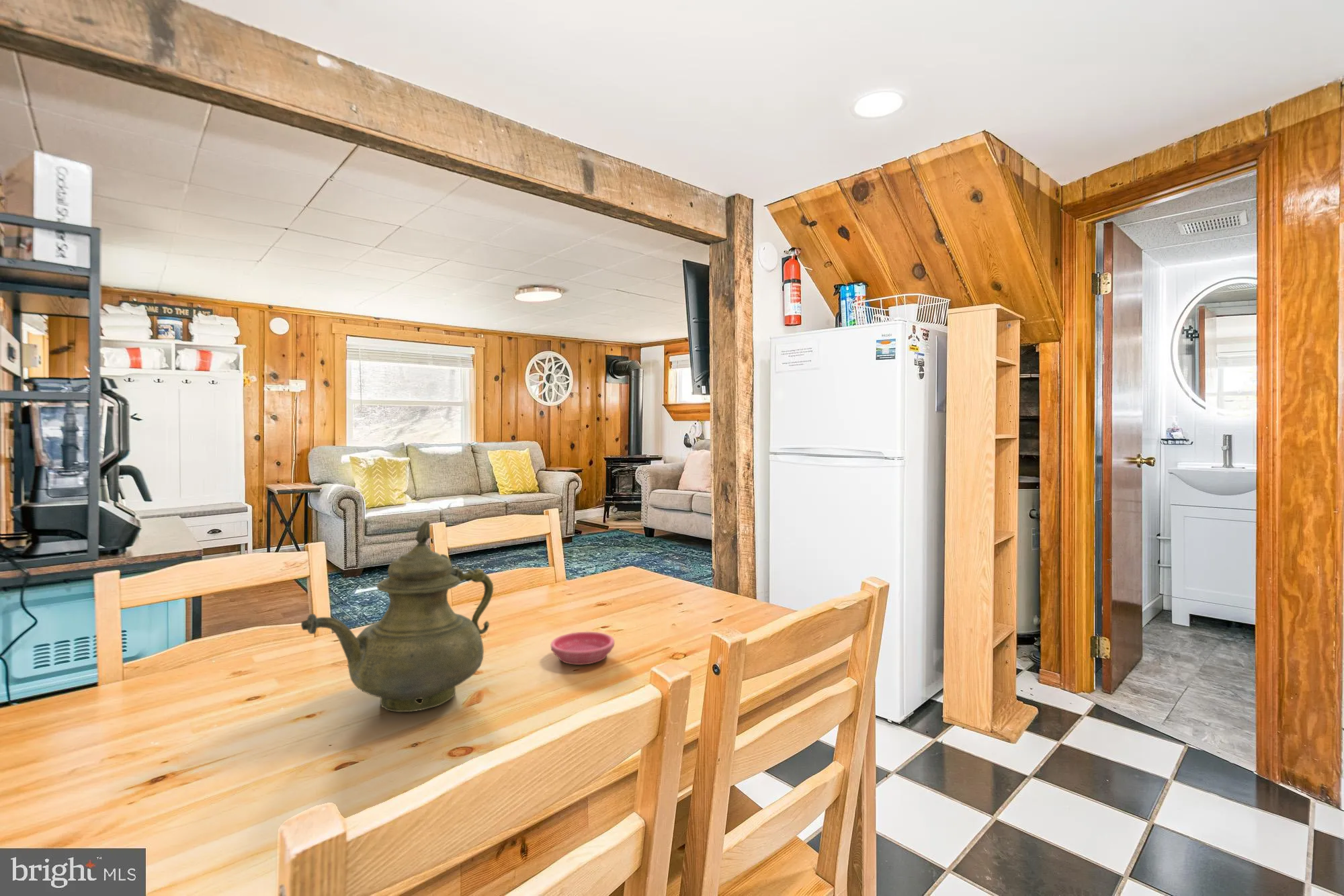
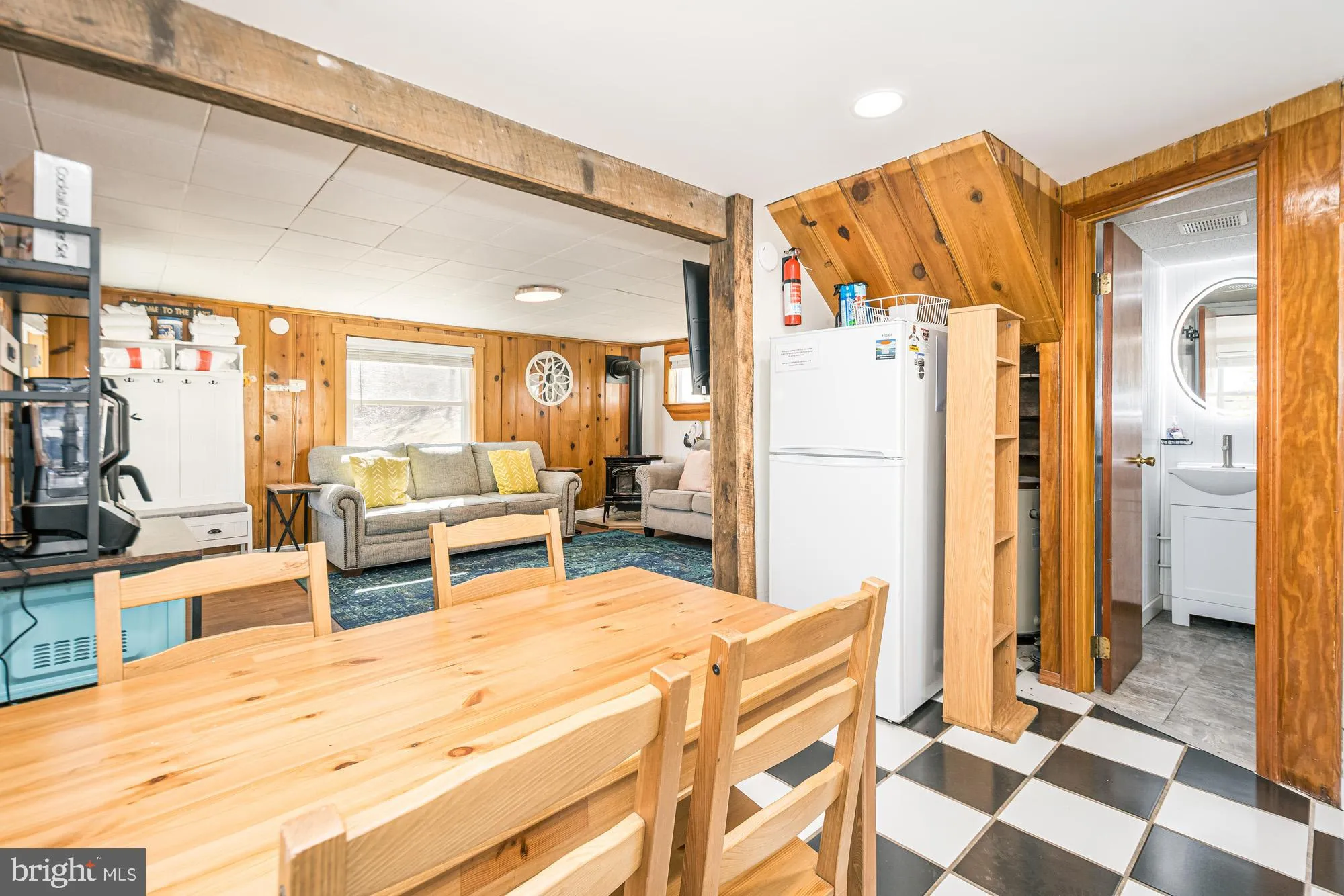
- saucer (583, 648)
- teapot (407, 611)
